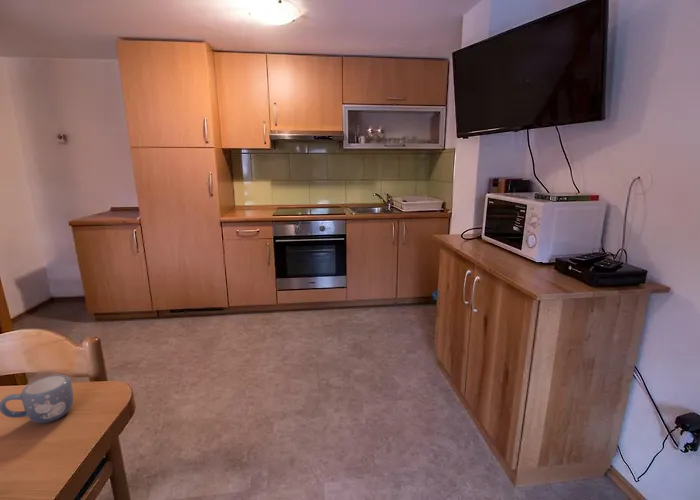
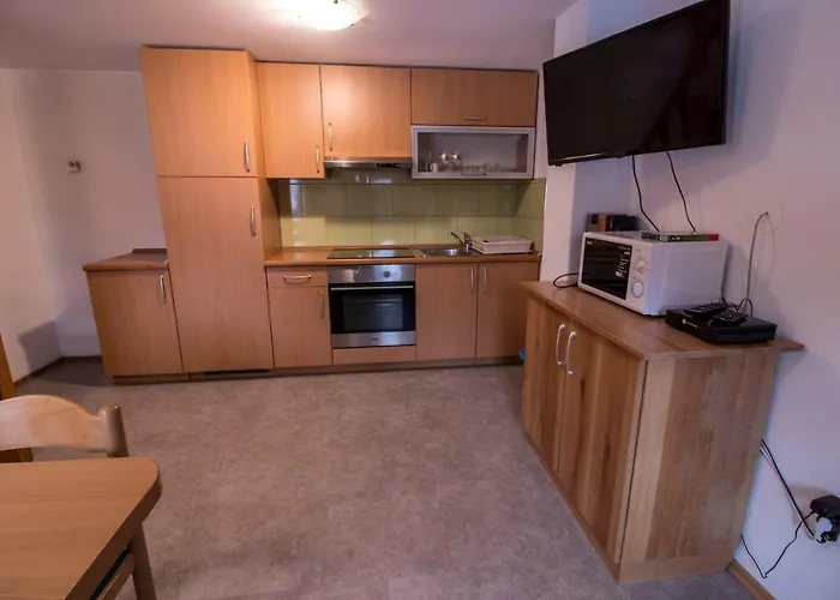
- mug (38, 402)
